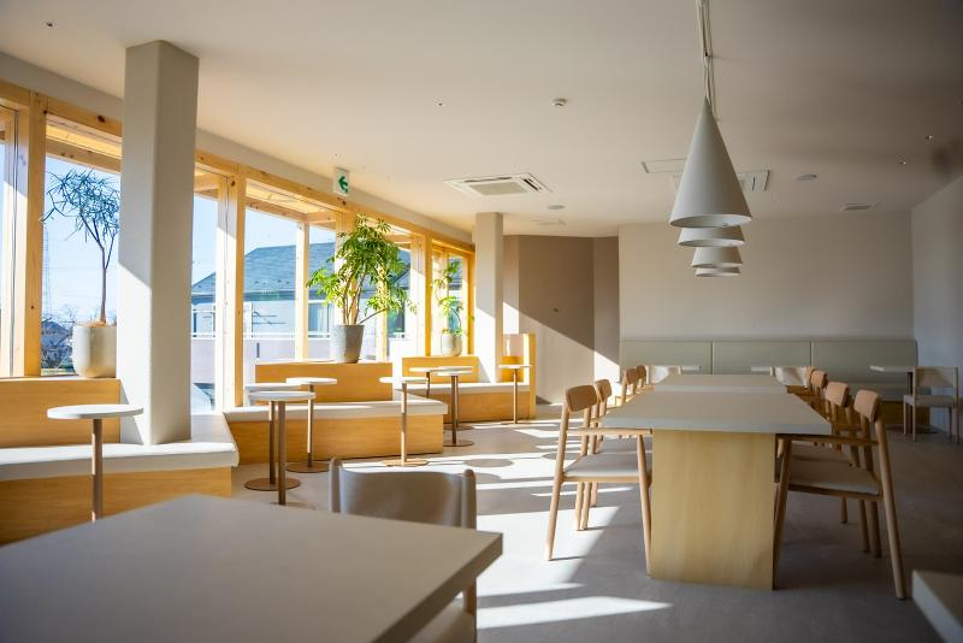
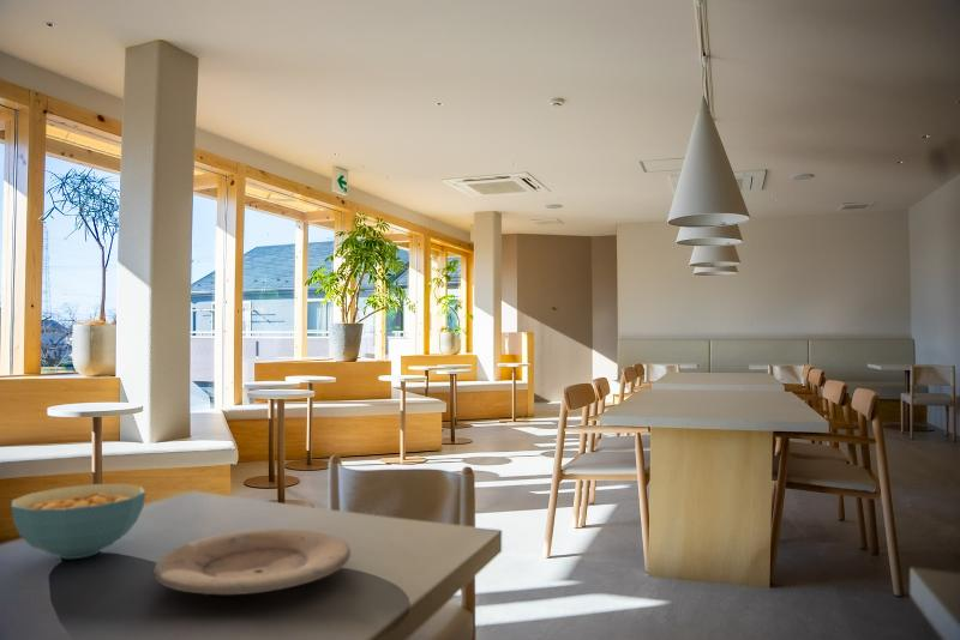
+ cereal bowl (79, 524)
+ plate (256, 564)
